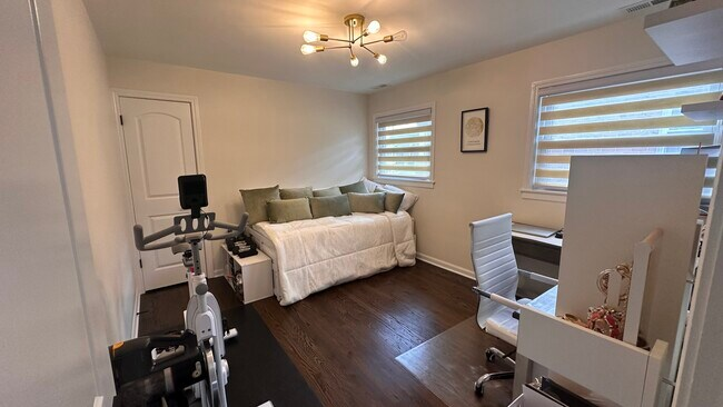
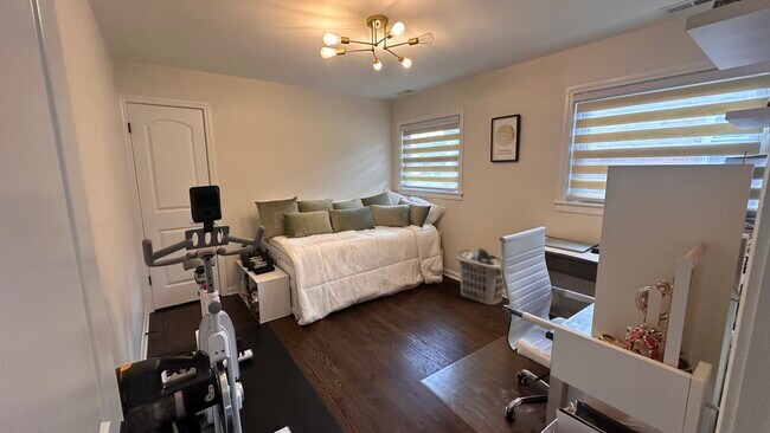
+ clothes hamper (481, 273)
